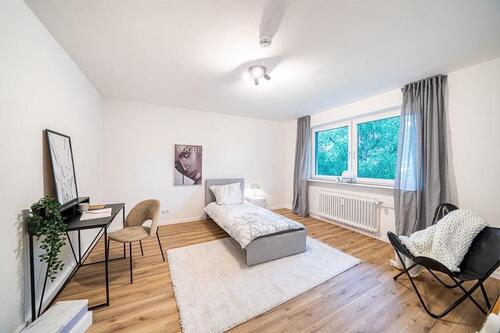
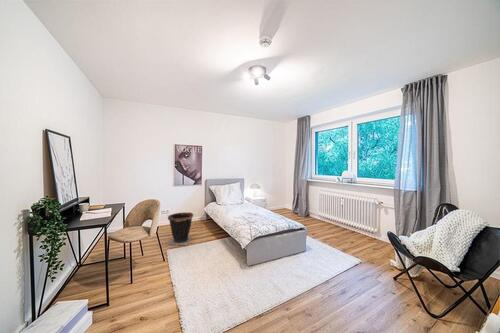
+ waste bin (180, 226)
